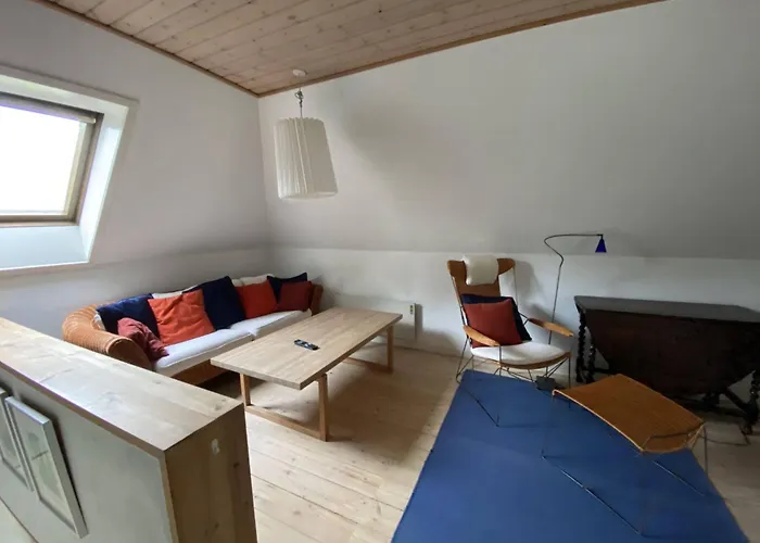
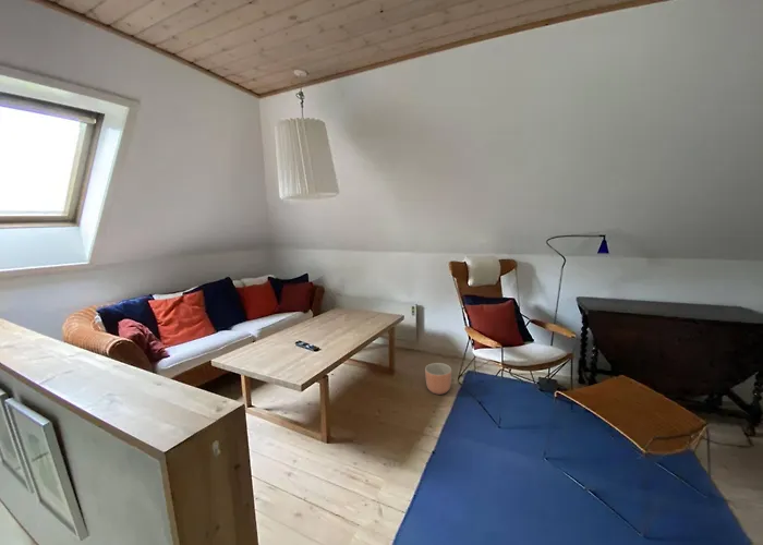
+ planter (438, 379)
